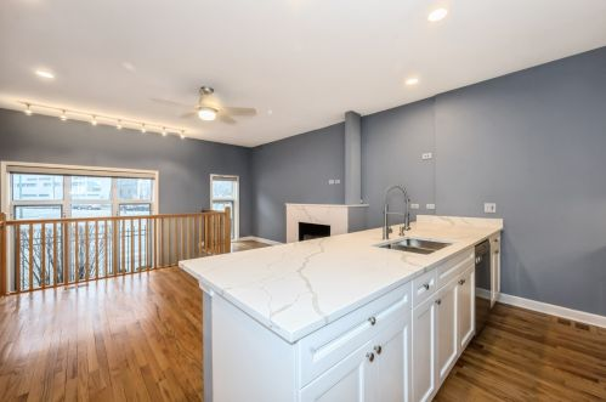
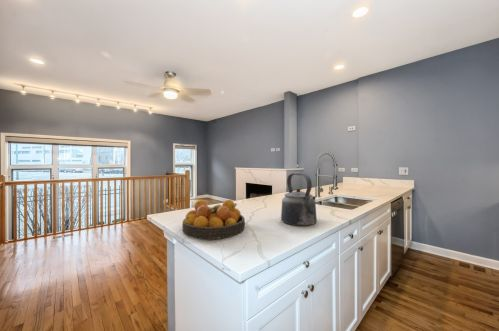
+ fruit bowl (214, 214)
+ kettle (300, 197)
